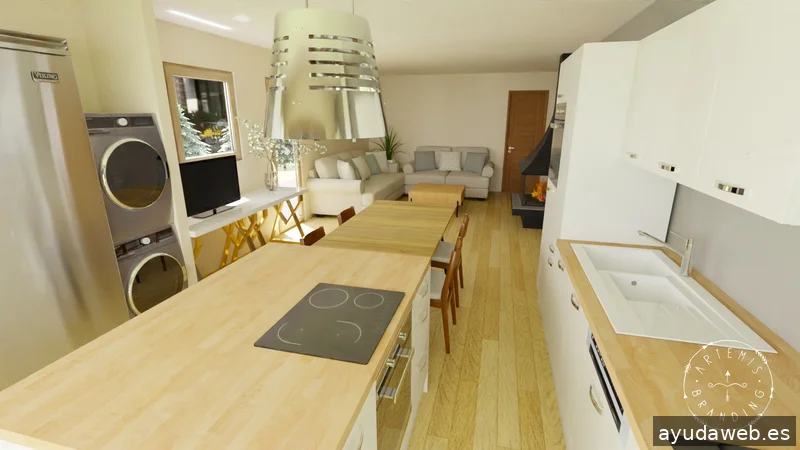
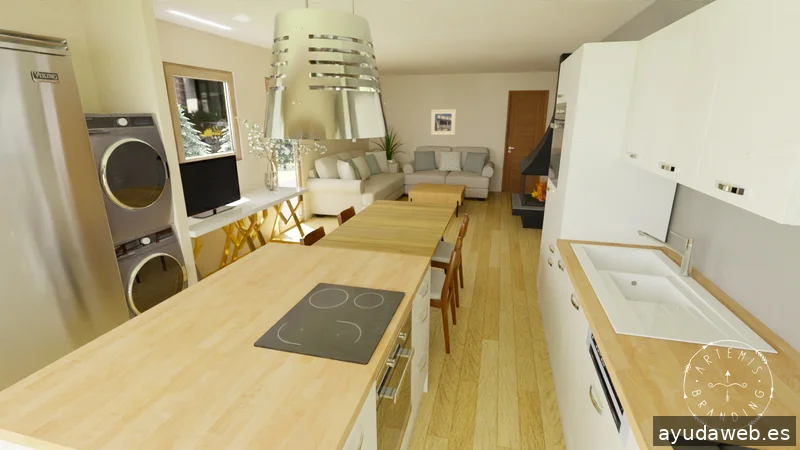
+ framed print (443, 122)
